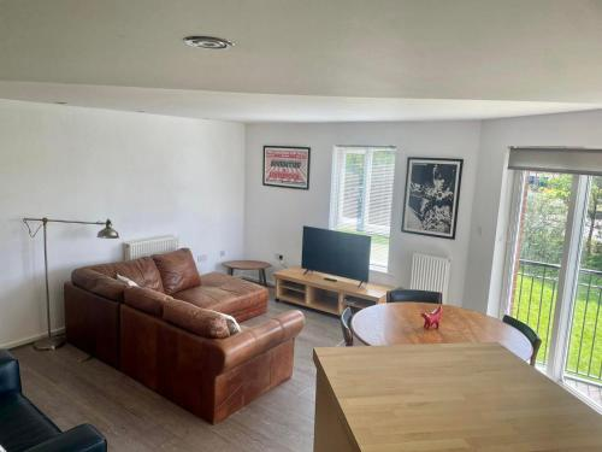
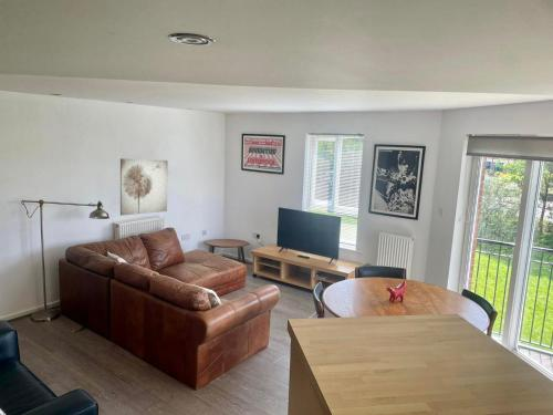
+ wall art (145, 186)
